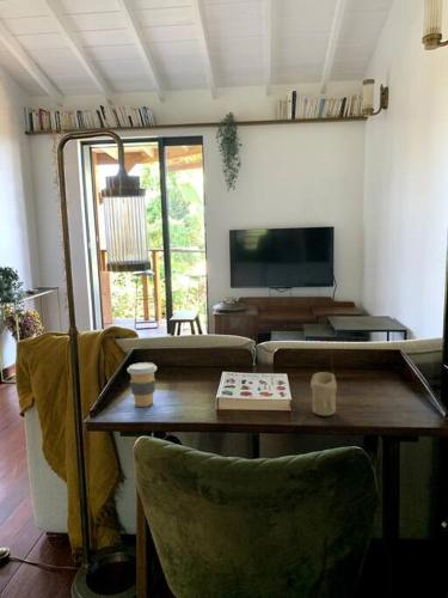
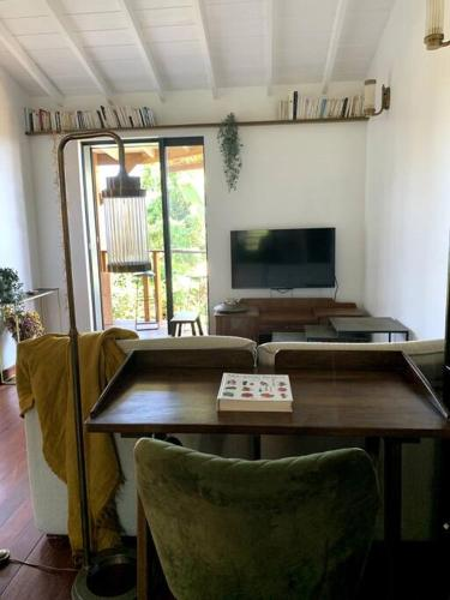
- candle (324, 393)
- coffee cup (142, 384)
